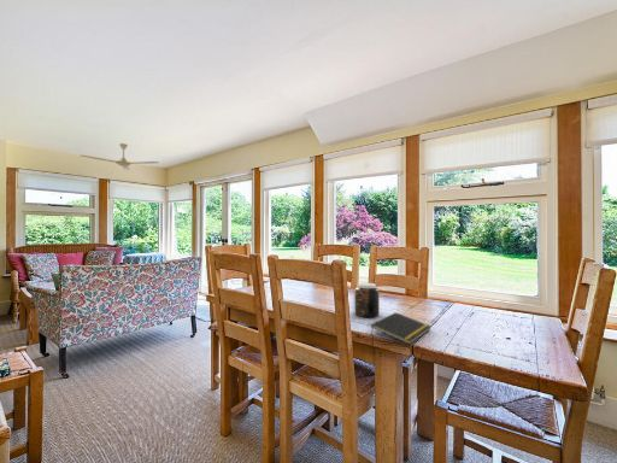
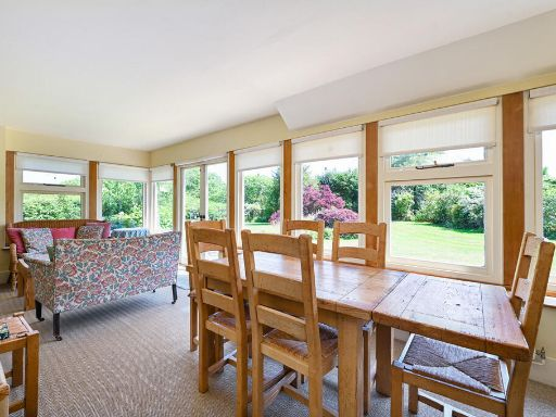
- jar (366, 299)
- ceiling fan (122, 158)
- notepad (401, 326)
